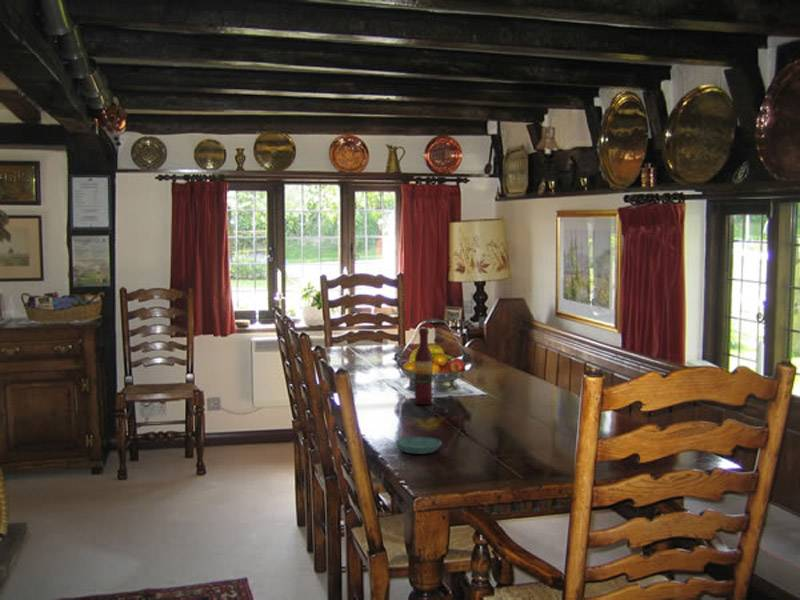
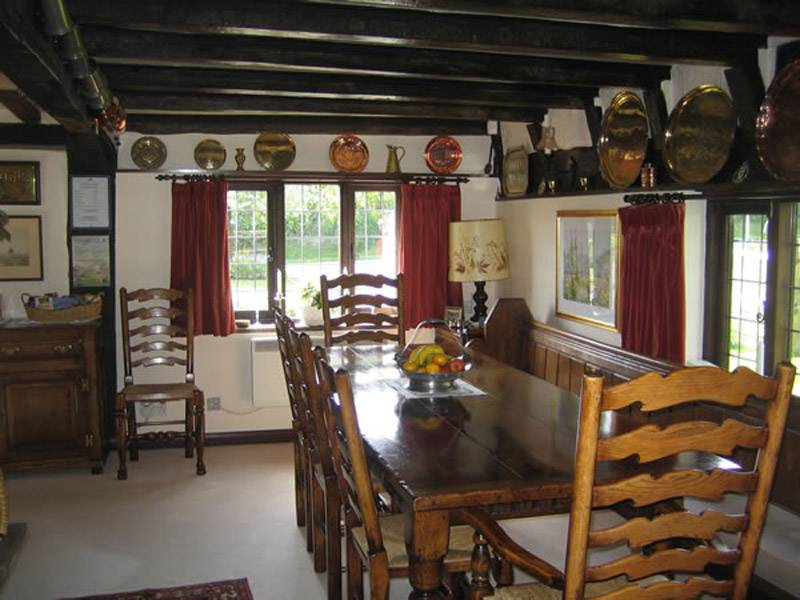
- wine bottle (423, 365)
- saucer (418, 445)
